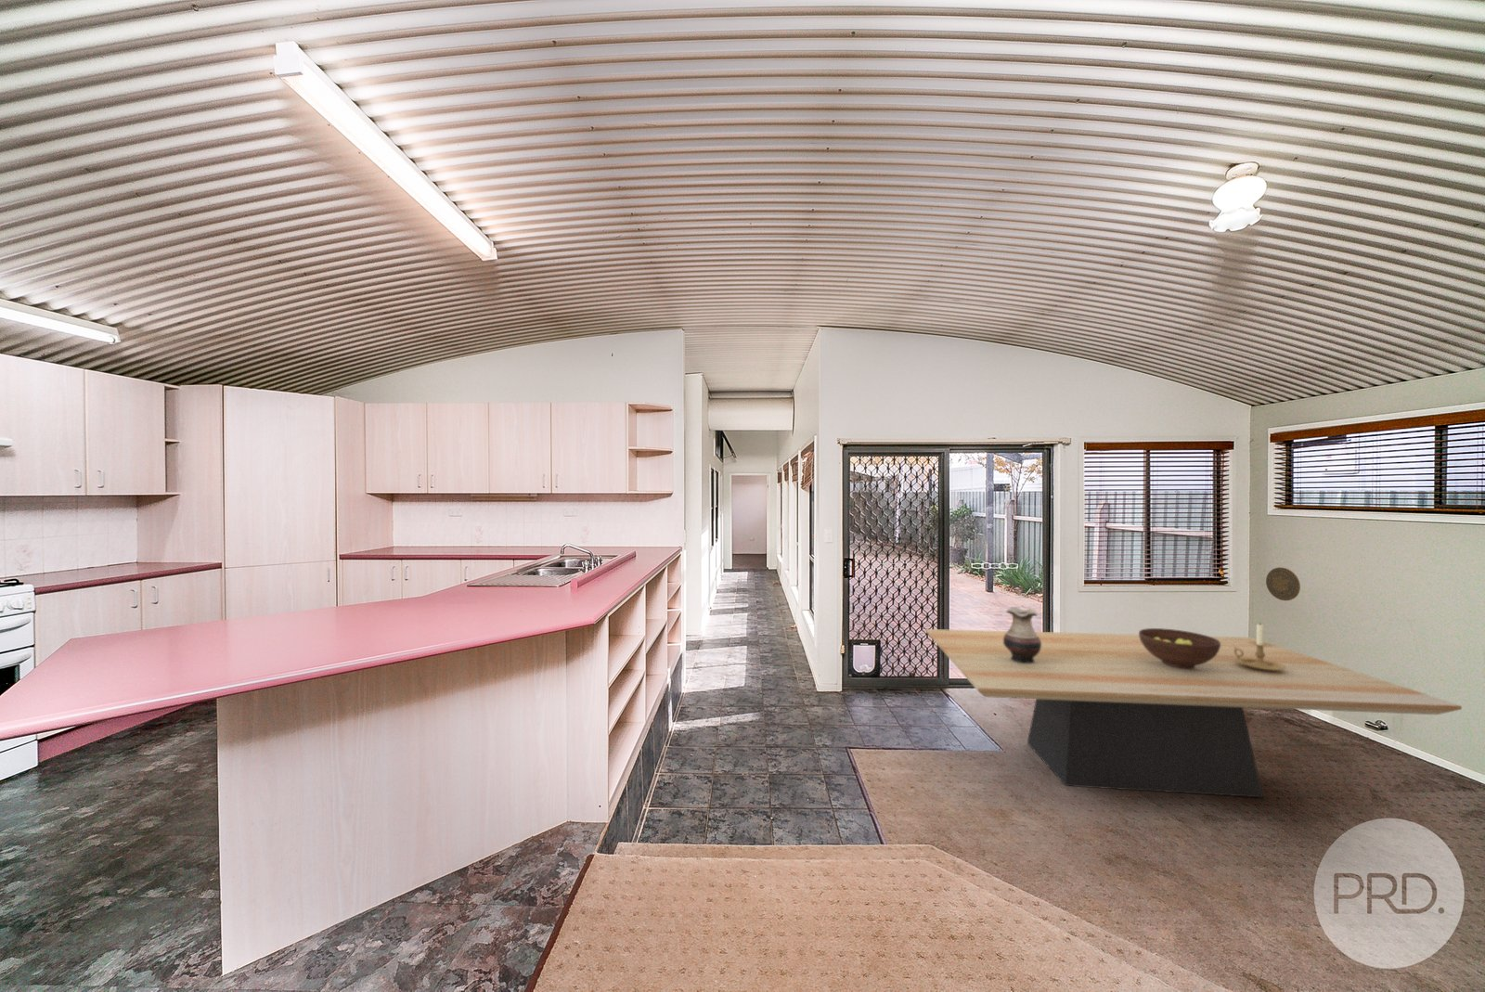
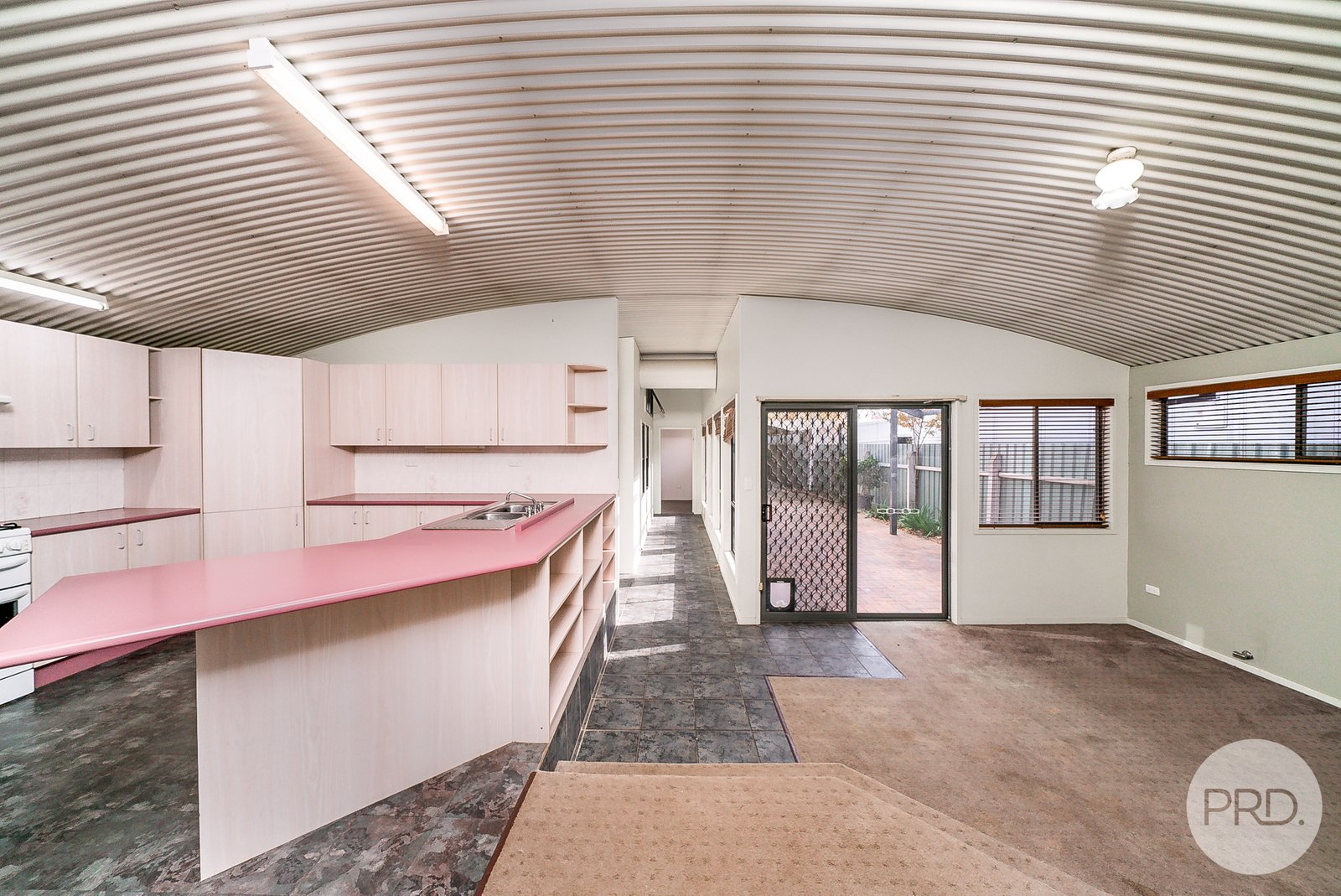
- fruit bowl (1178, 651)
- decorative plate (1281, 583)
- candle holder (1259, 645)
- dining table (1133, 713)
- vase (1022, 633)
